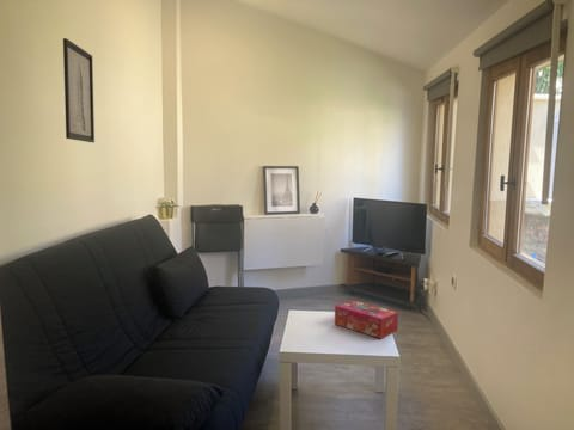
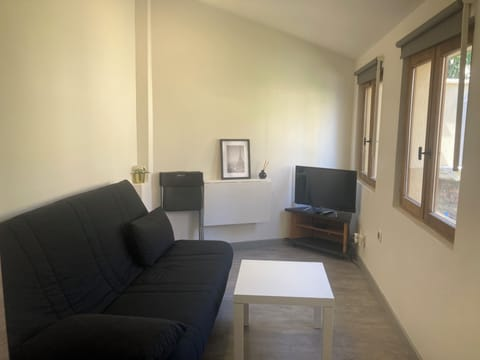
- wall art (79, 94)
- tissue box (365, 318)
